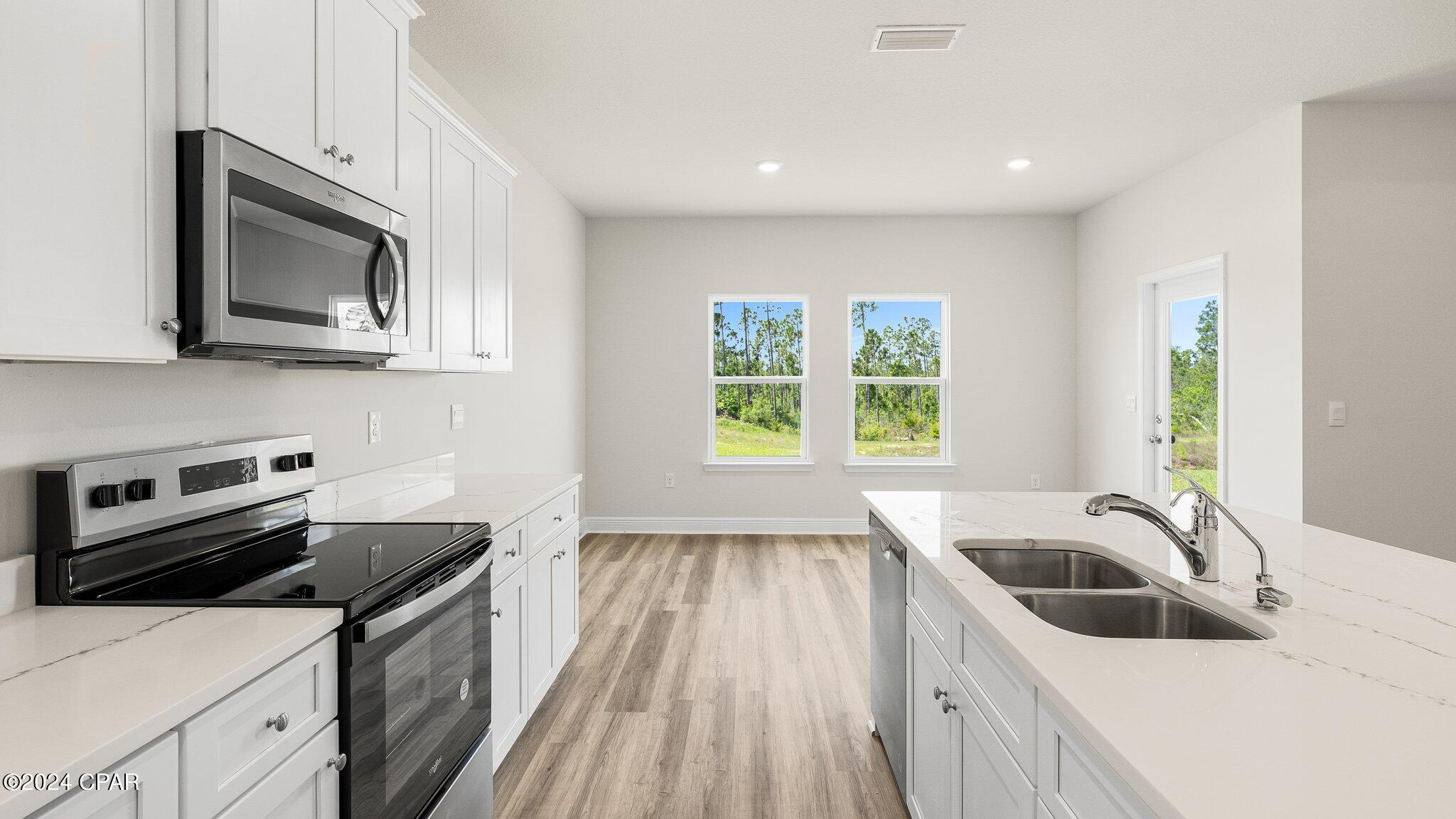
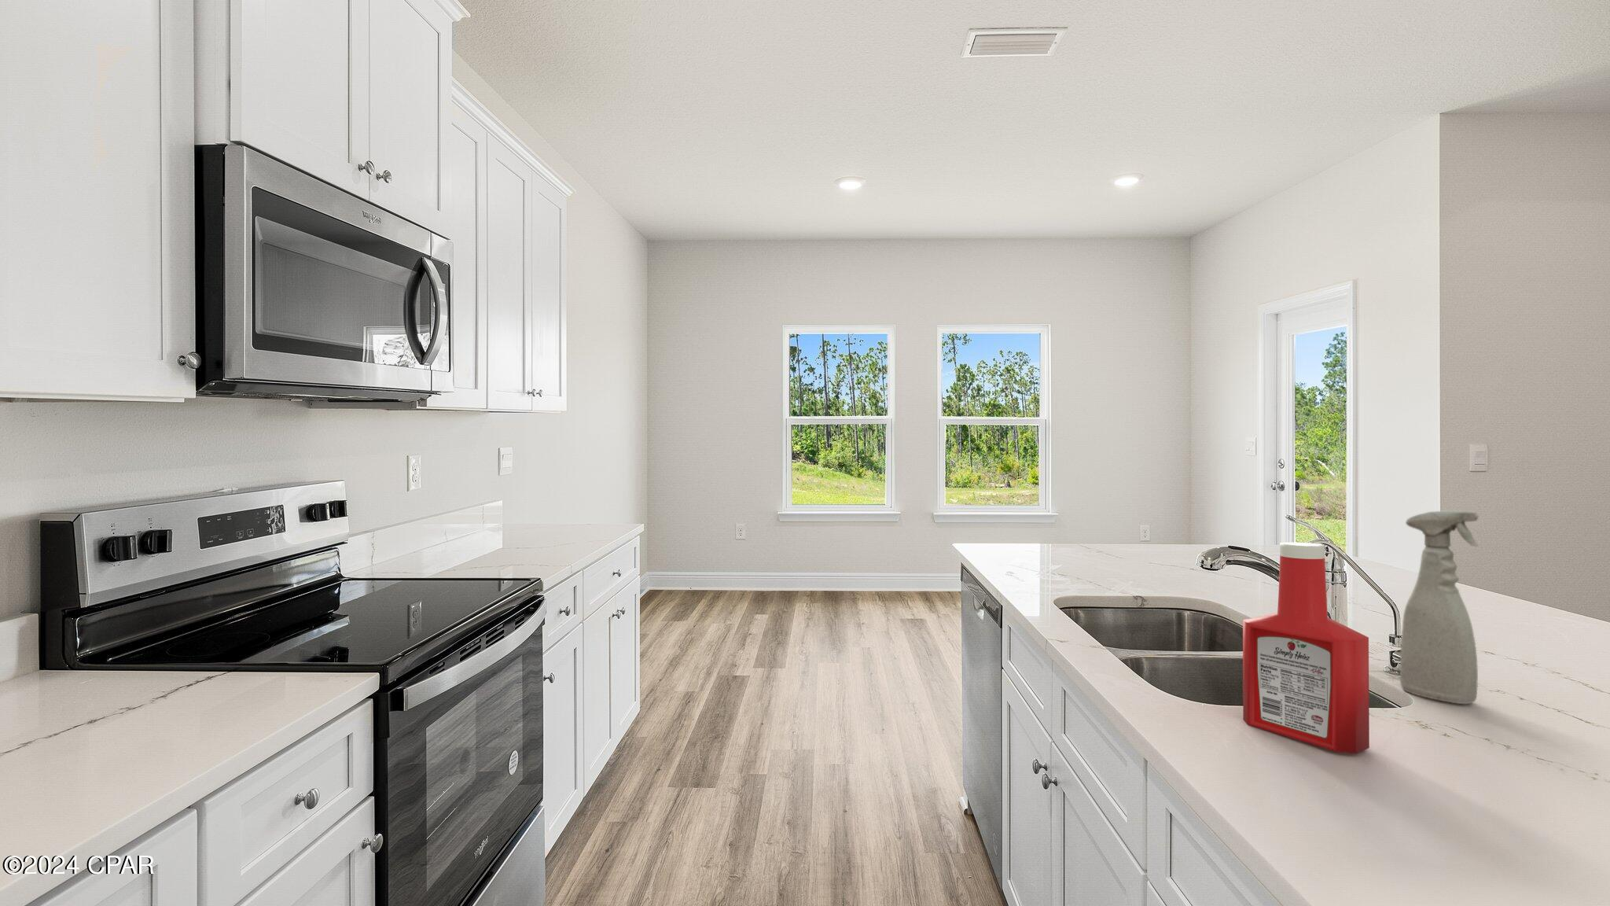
+ spray bottle (1436, 603)
+ soap bottle (1301, 638)
